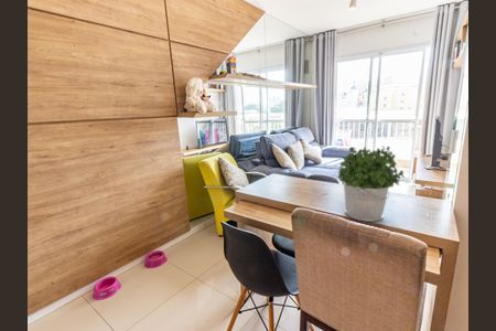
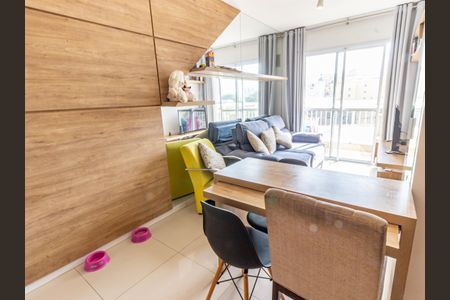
- potted plant (369, 181)
